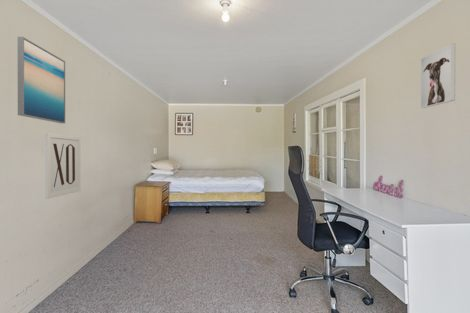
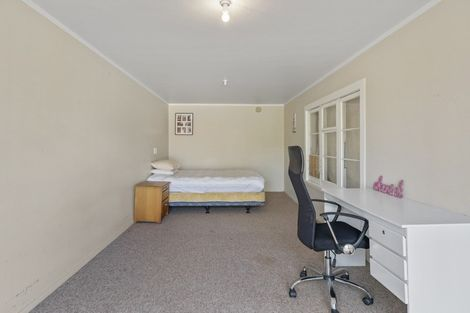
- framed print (436, 78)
- wall art (44, 85)
- wall art (64, 164)
